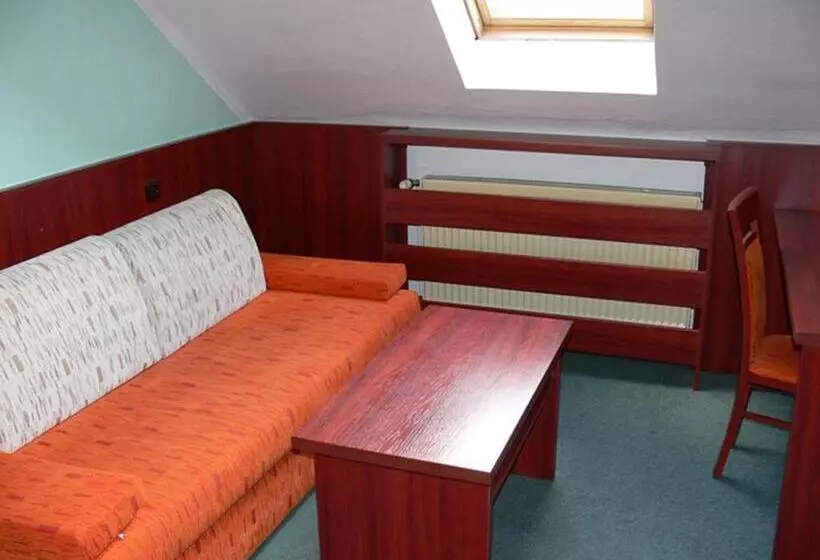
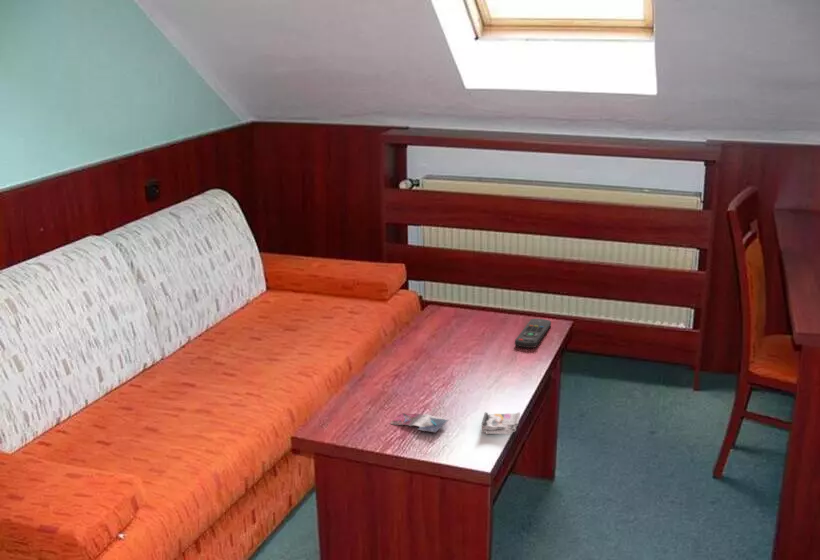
+ magazine (447, 420)
+ remote control (533, 332)
